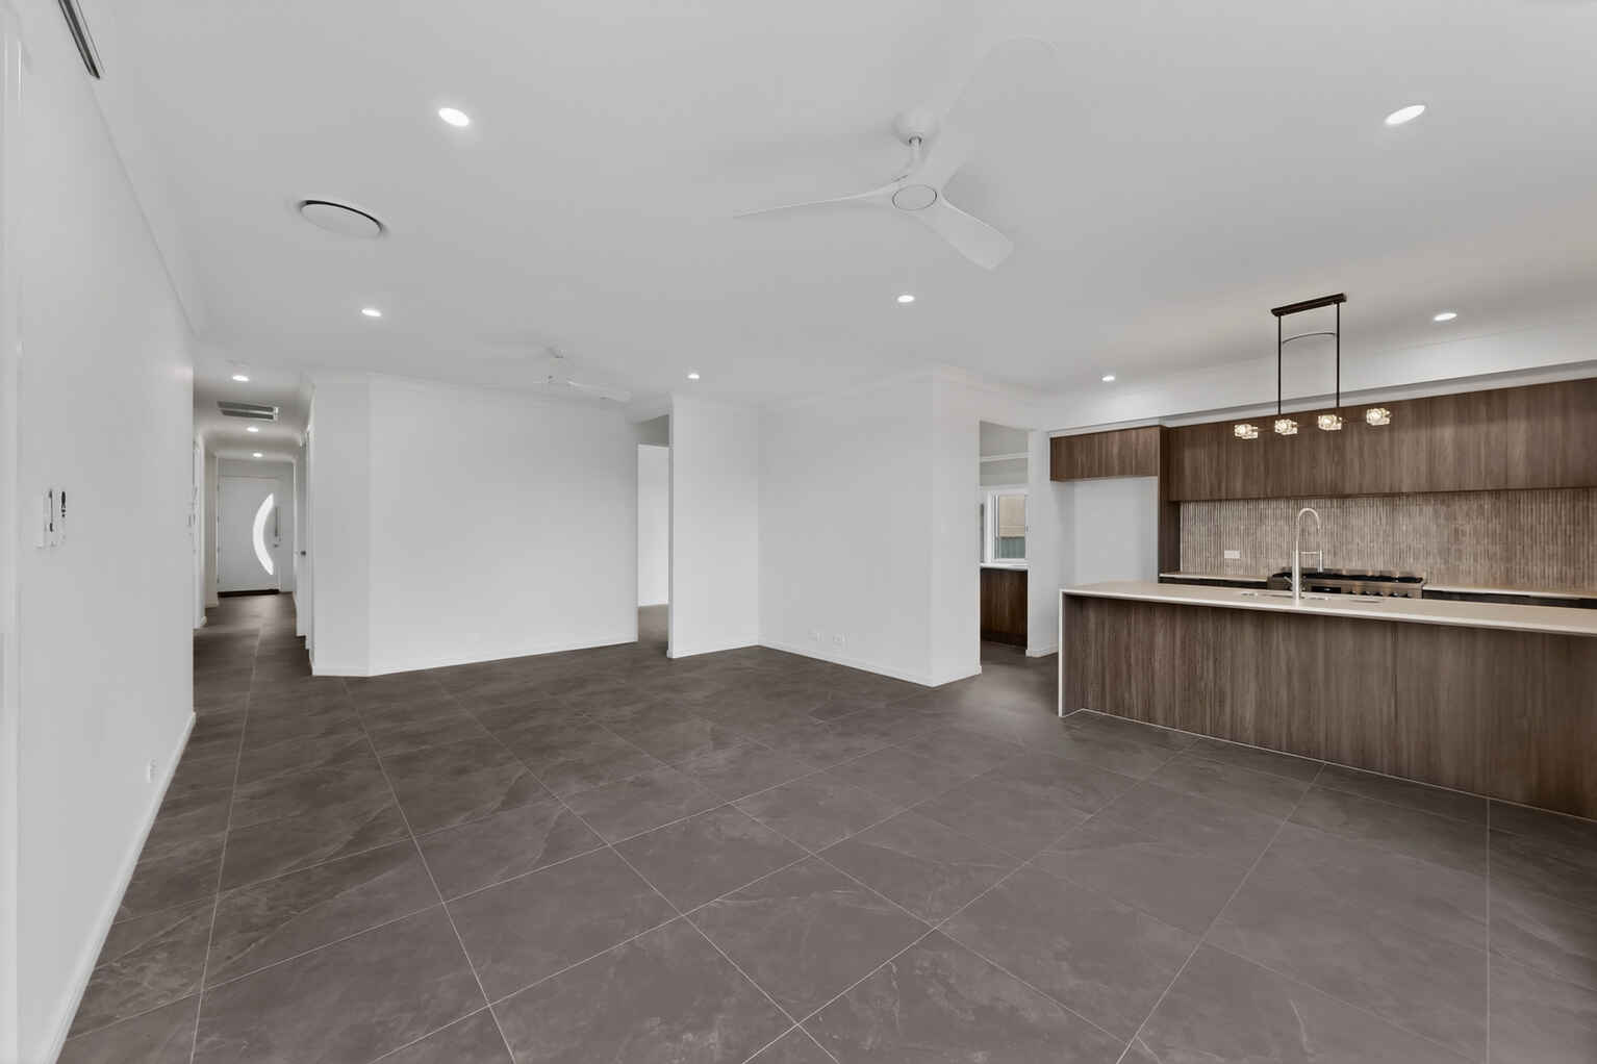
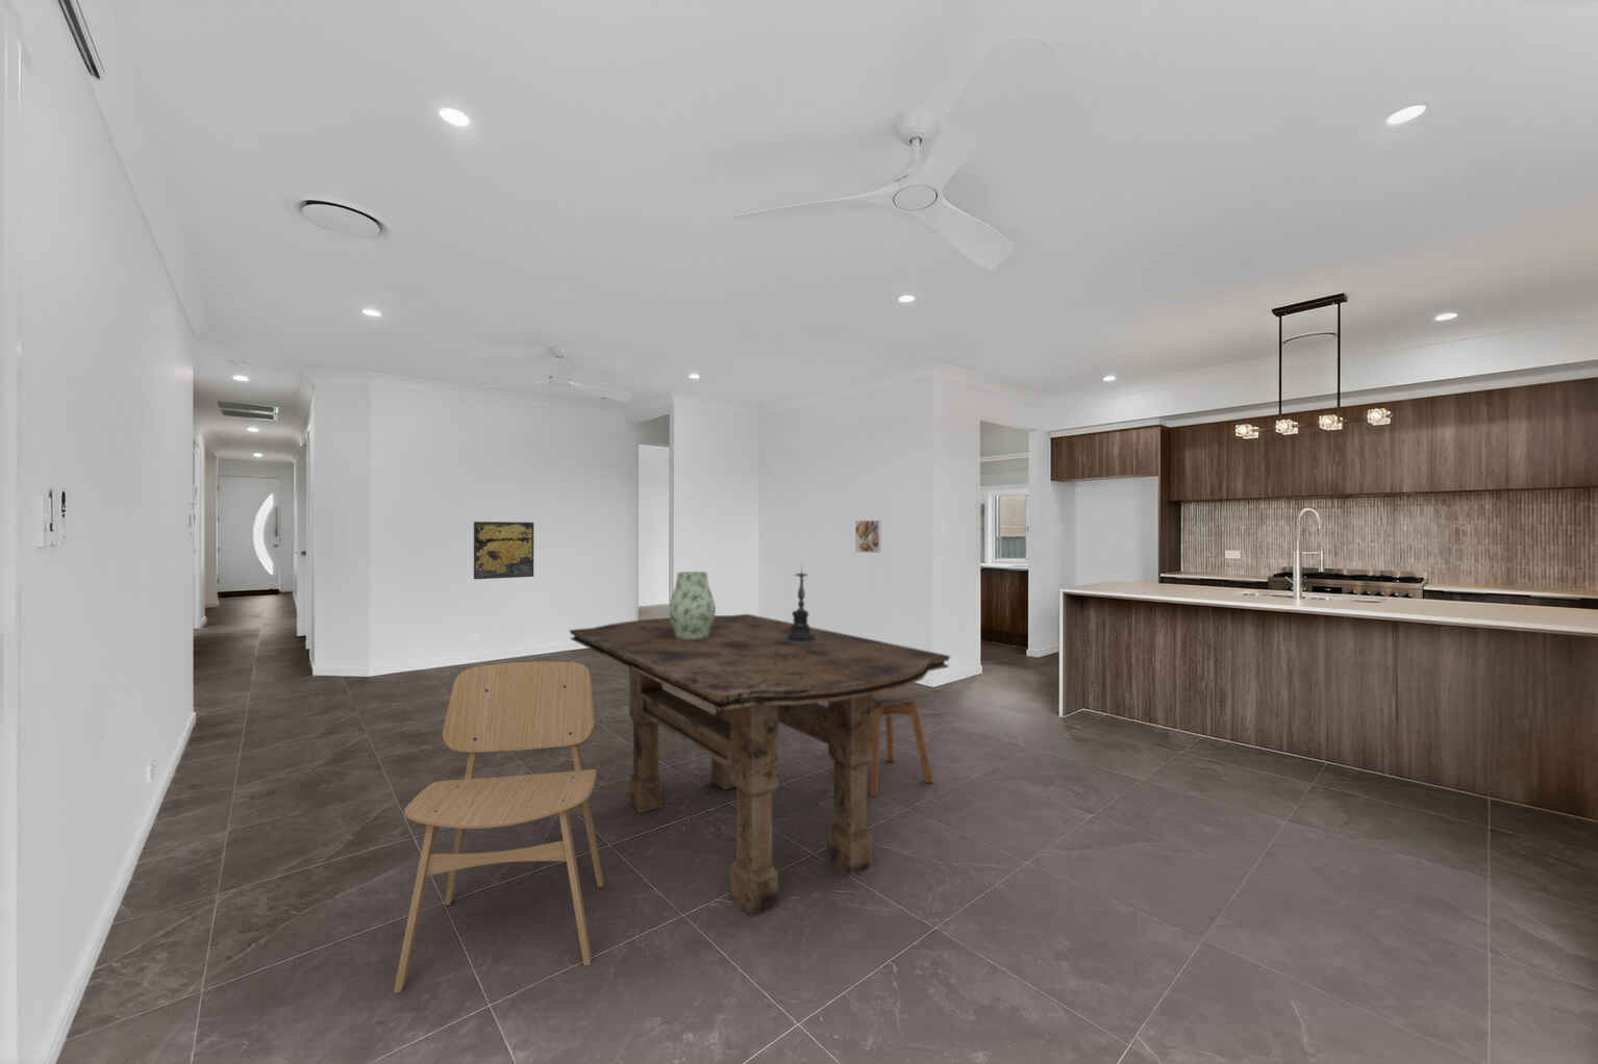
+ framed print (504, 550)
+ candle holder (800, 601)
+ dining table (738, 736)
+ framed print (867, 537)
+ stool (879, 730)
+ vase (691, 603)
+ dining chair (512, 804)
